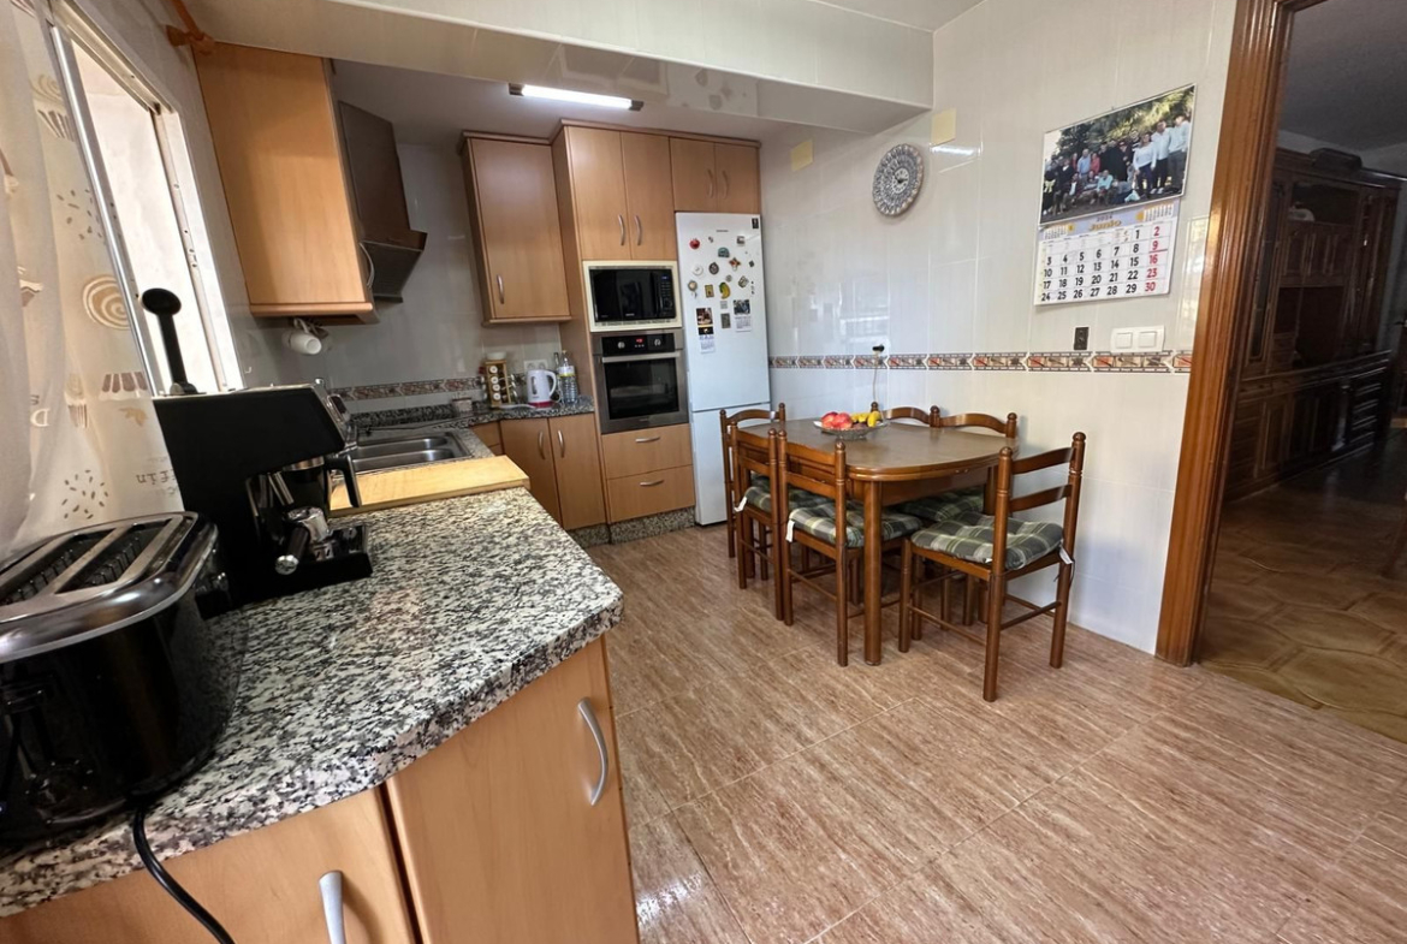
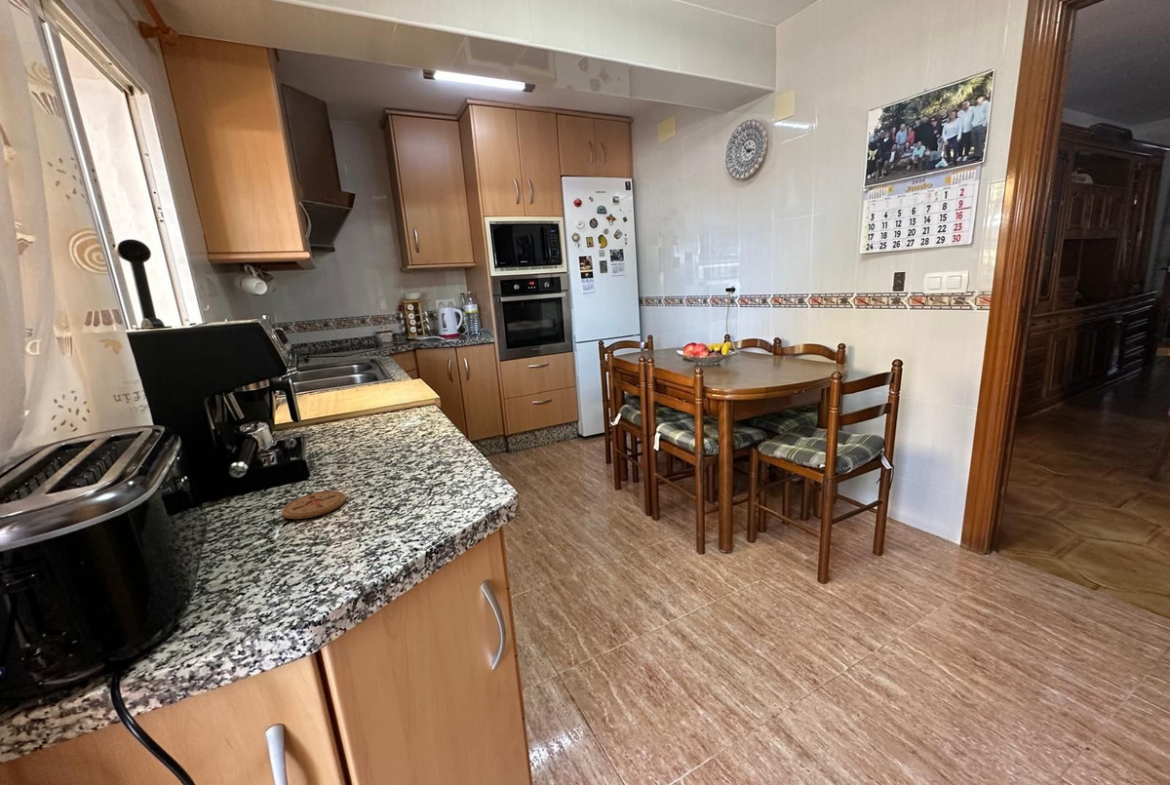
+ coaster (314, 504)
